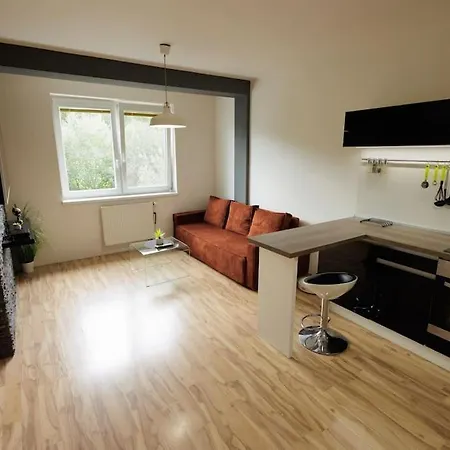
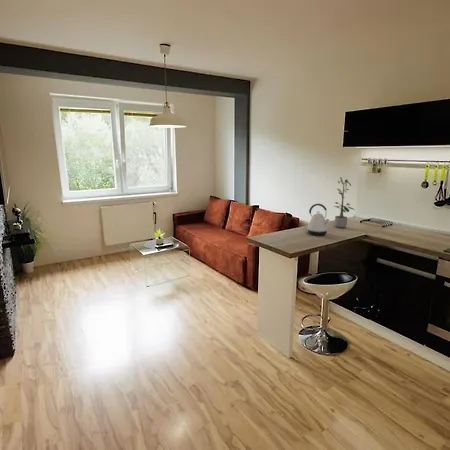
+ kettle (318, 218)
+ potted plant (342, 201)
